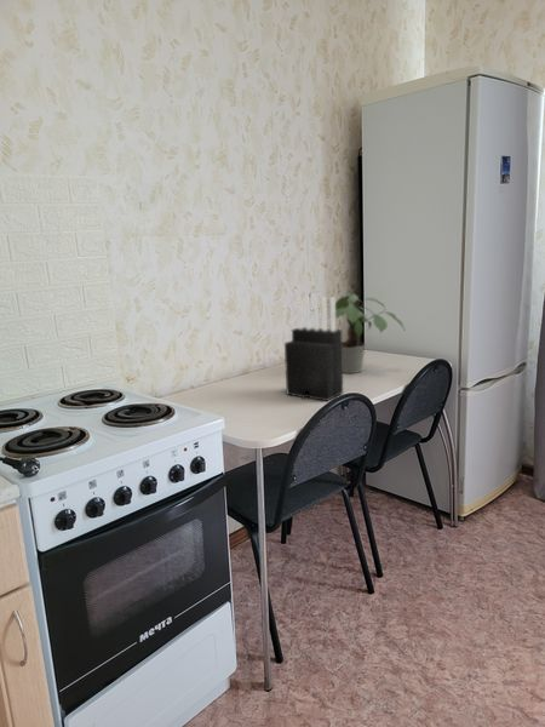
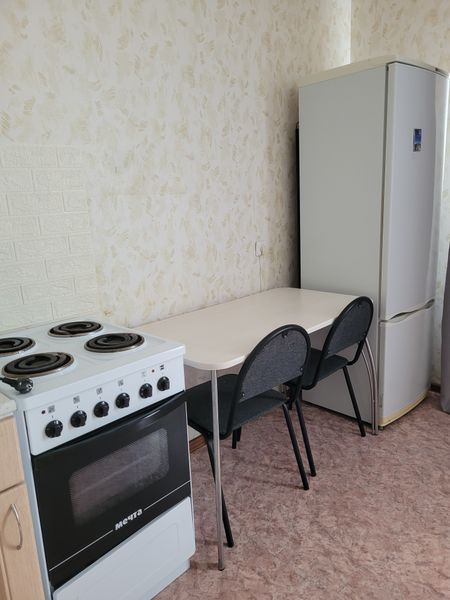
- knife block (311, 347)
- potted plant (358, 332)
